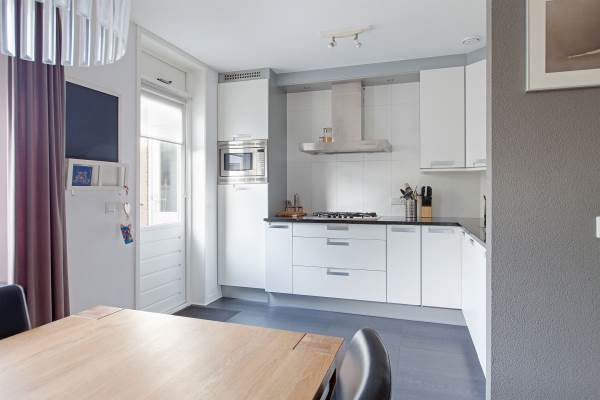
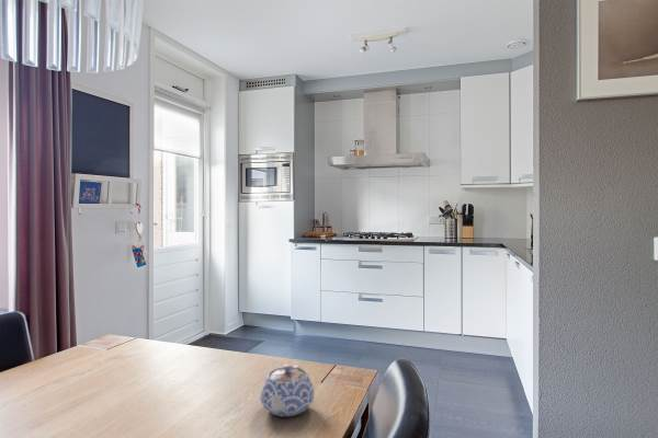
+ teapot (286, 388)
